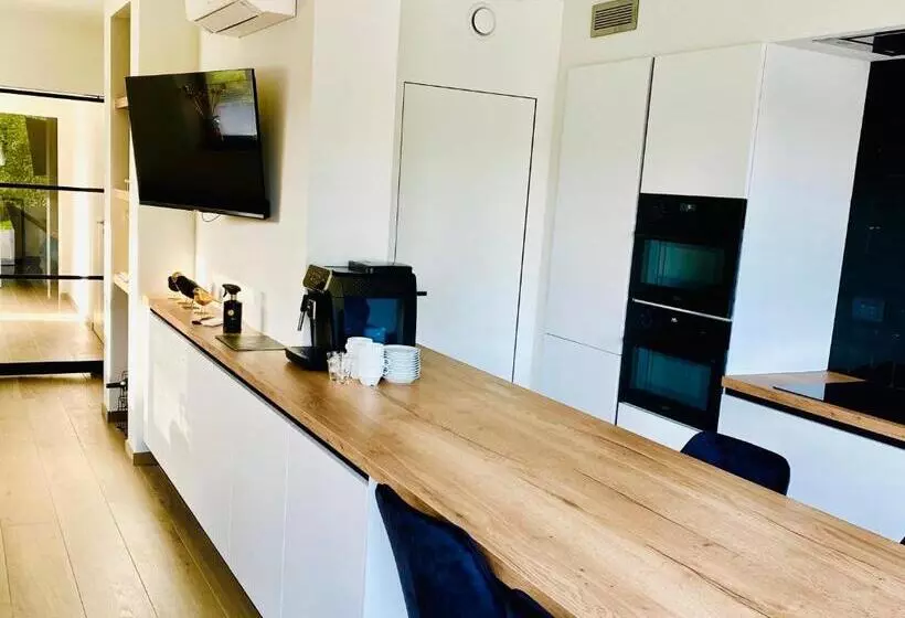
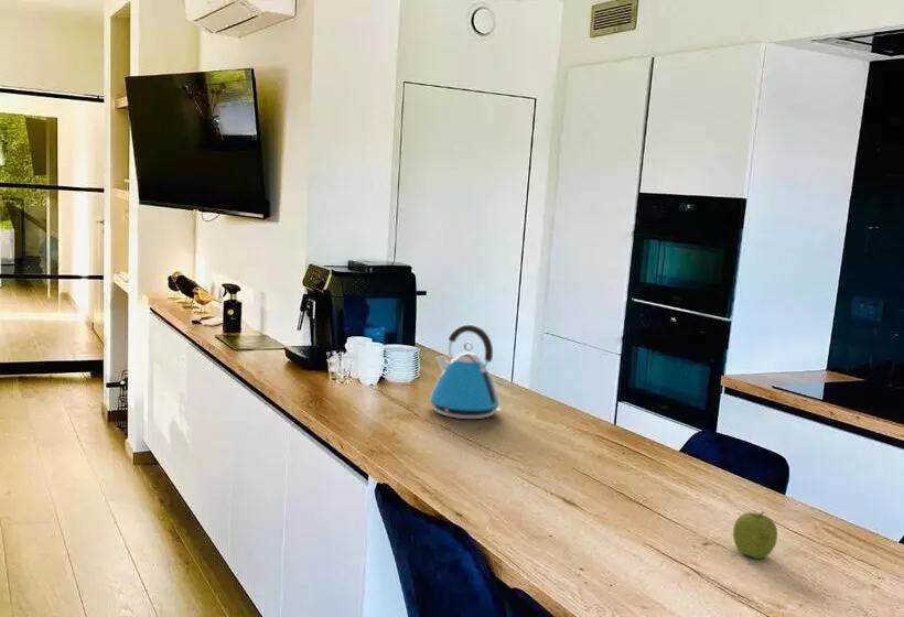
+ kettle (469, 368)
+ fruit (754, 532)
